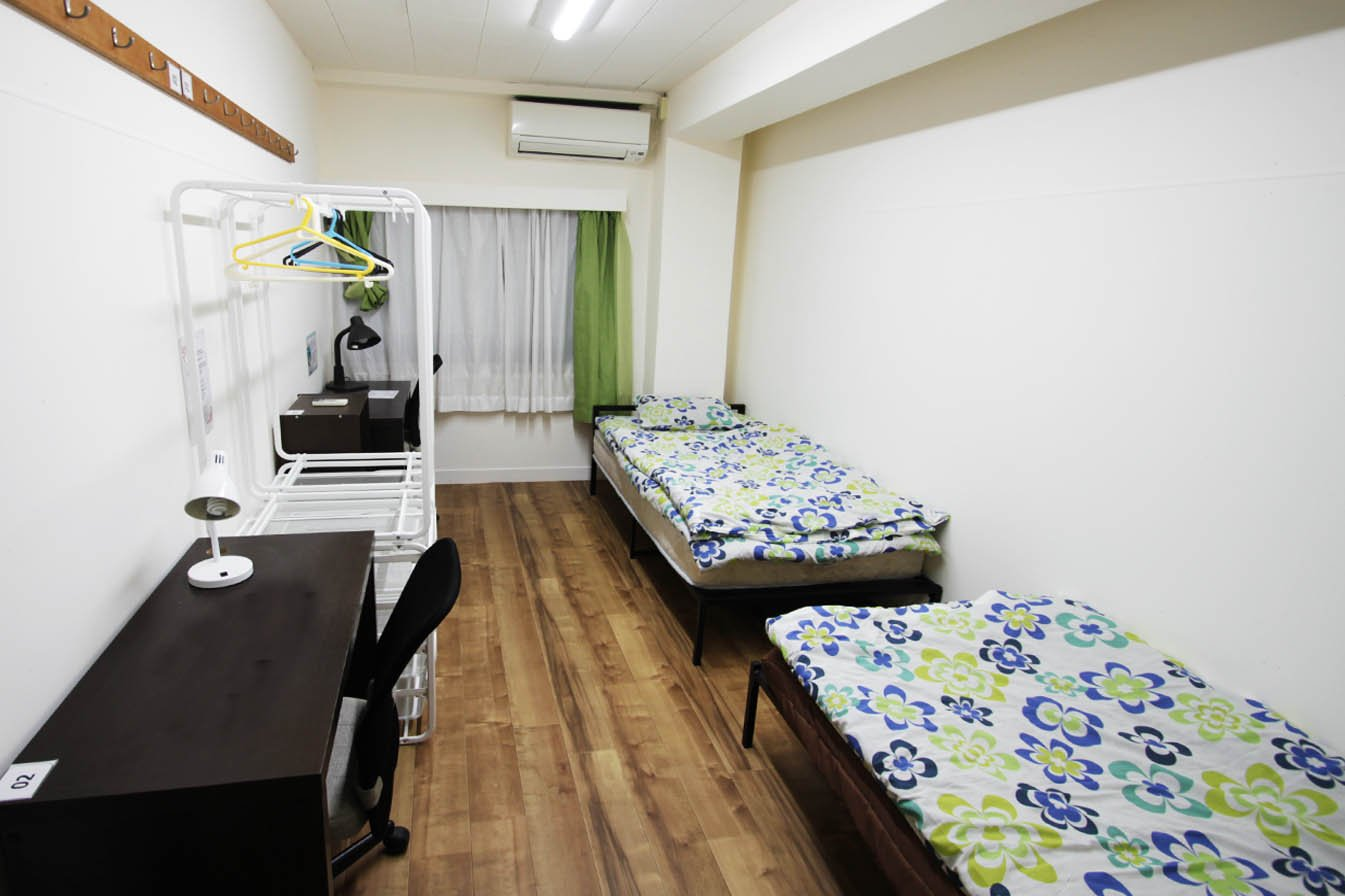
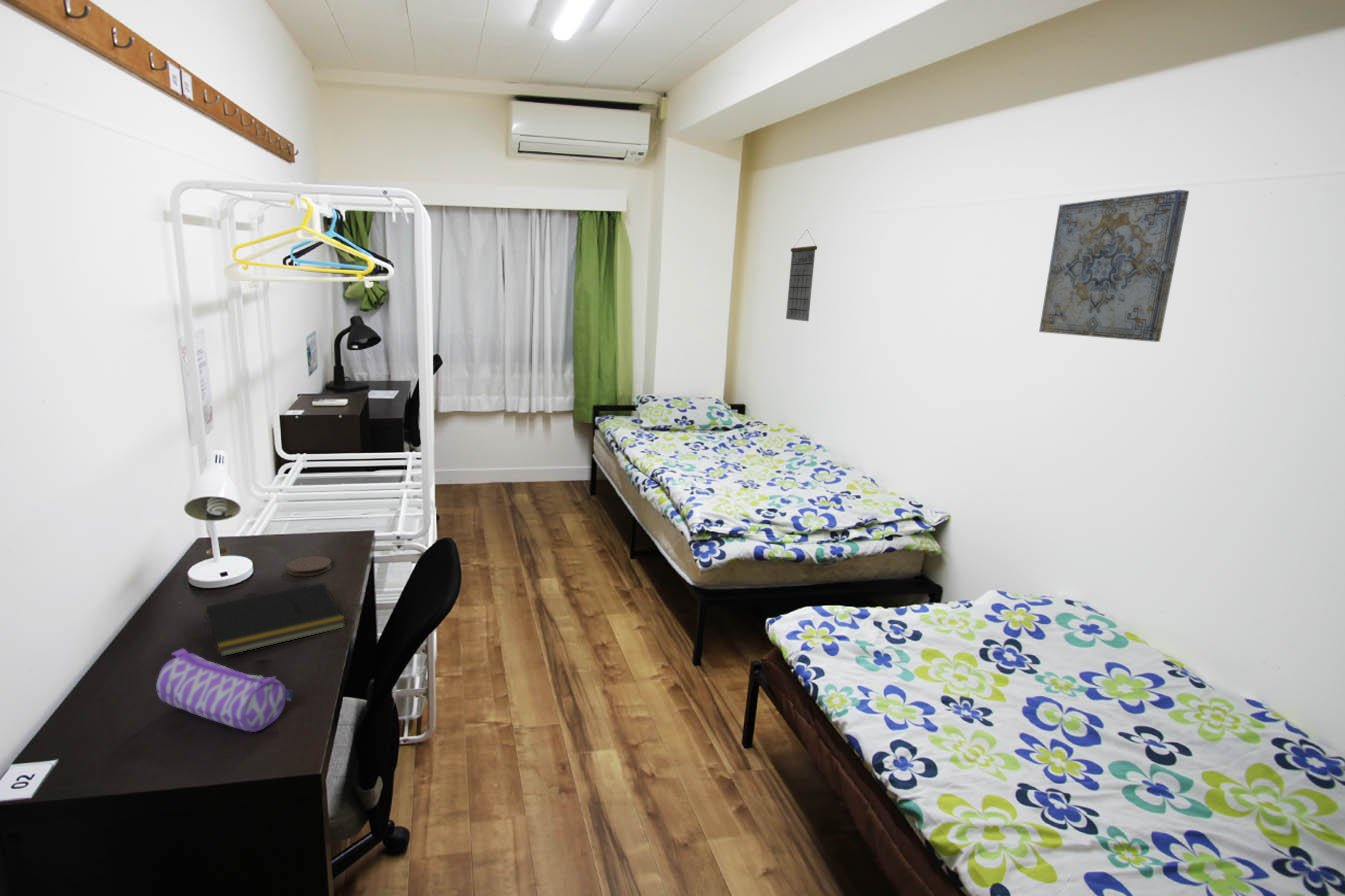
+ pencil case (221, 690)
+ wall art (1106, 268)
+ notepad (276, 616)
+ calendar (801, 275)
+ coaster (309, 565)
